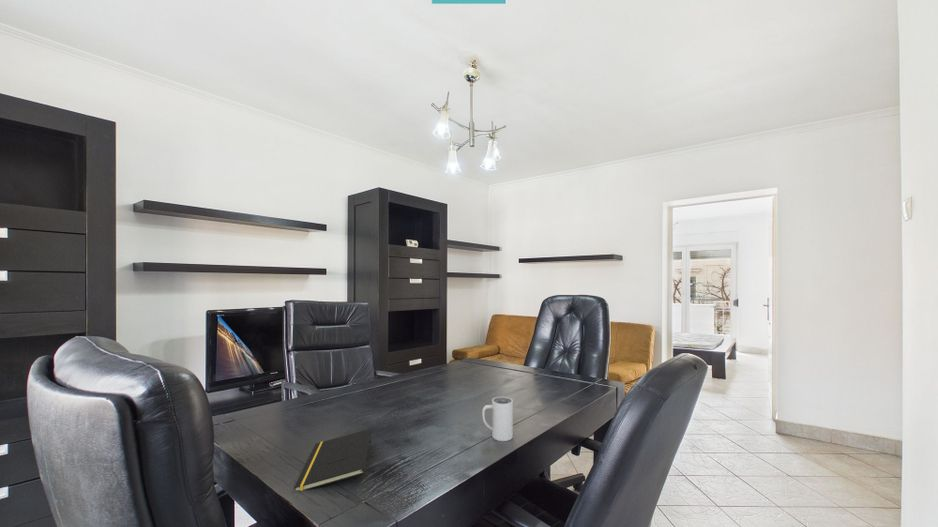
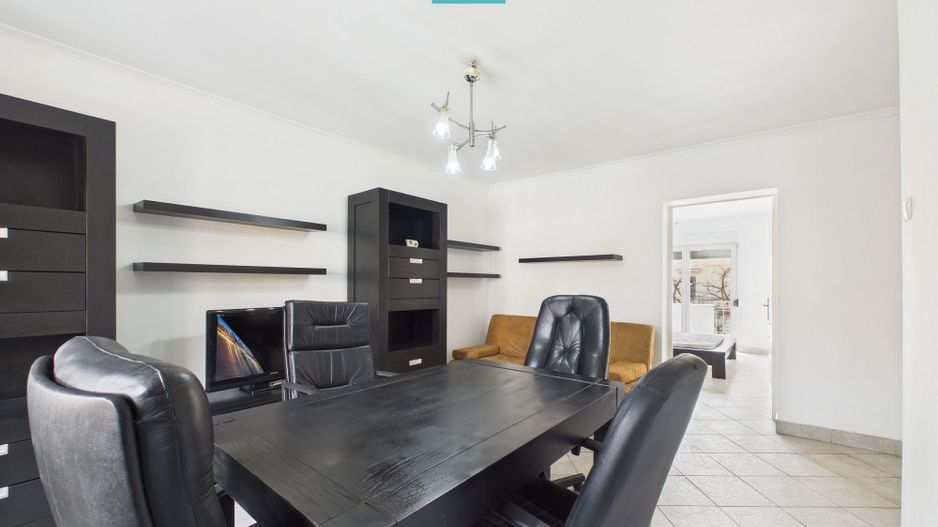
- notepad (337, 457)
- mug (497, 418)
